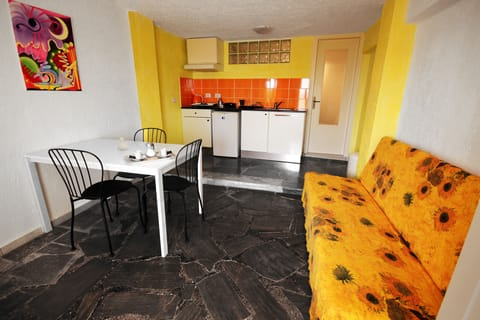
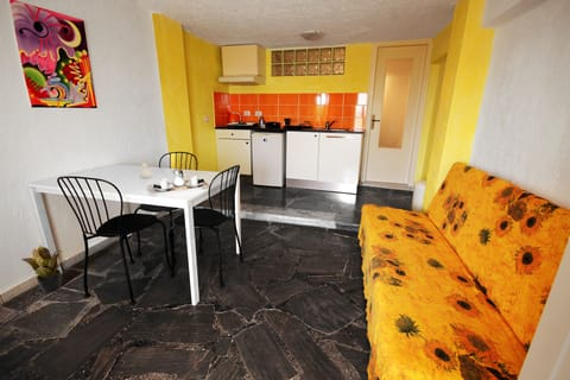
+ potted plant (49, 266)
